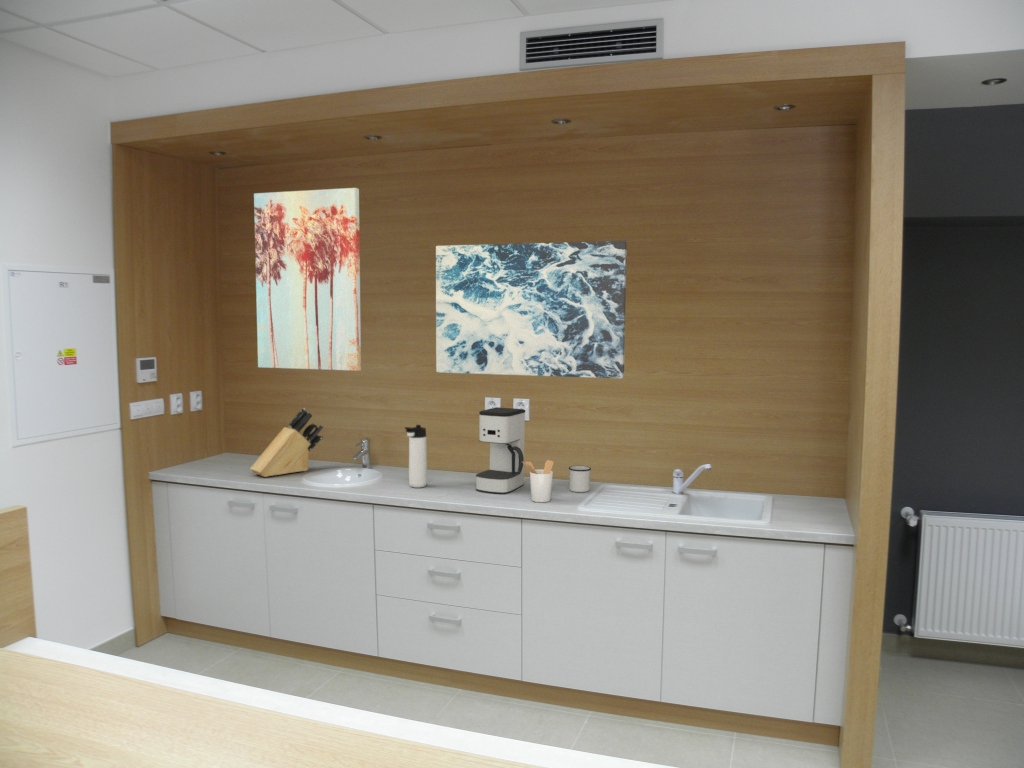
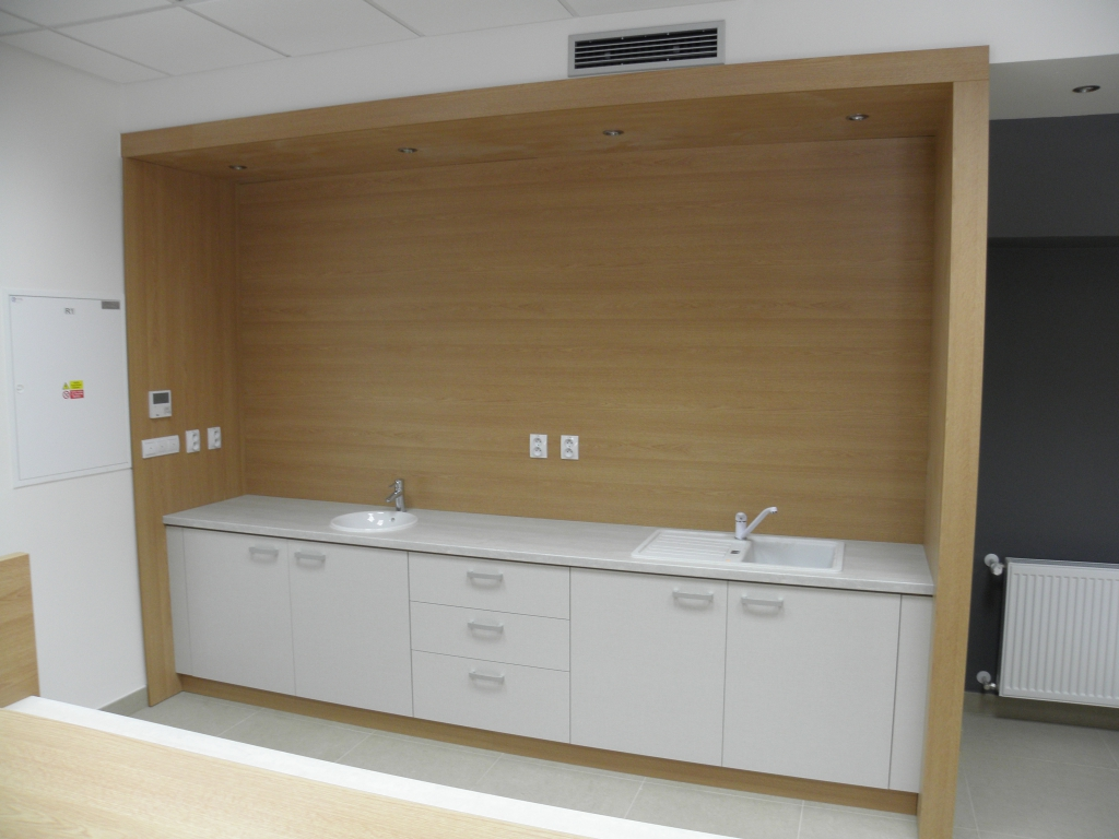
- coffee maker (502, 449)
- wall art (527, 309)
- wall art (306, 280)
- knife block (287, 441)
- utensil holder (536, 479)
- mug (577, 478)
- thermos bottle (415, 456)
